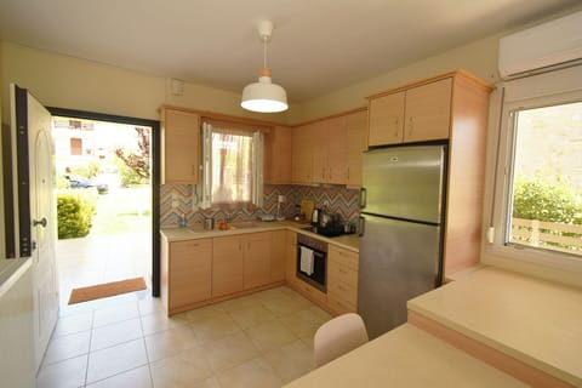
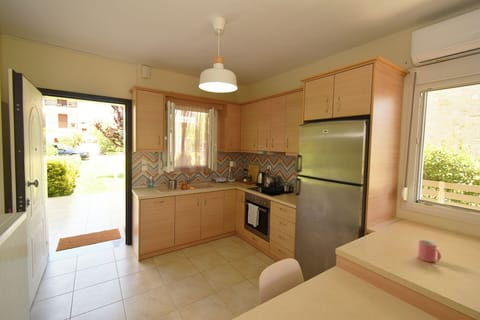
+ mug (430, 252)
